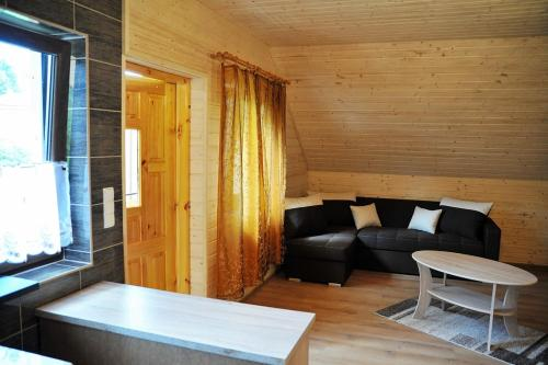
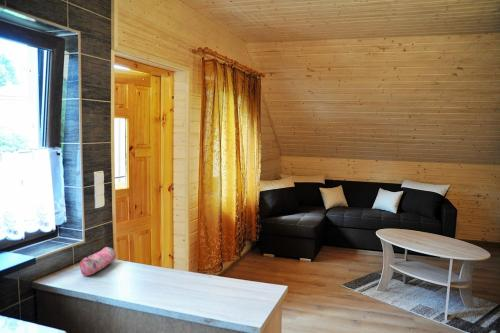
+ pencil case (98, 260)
